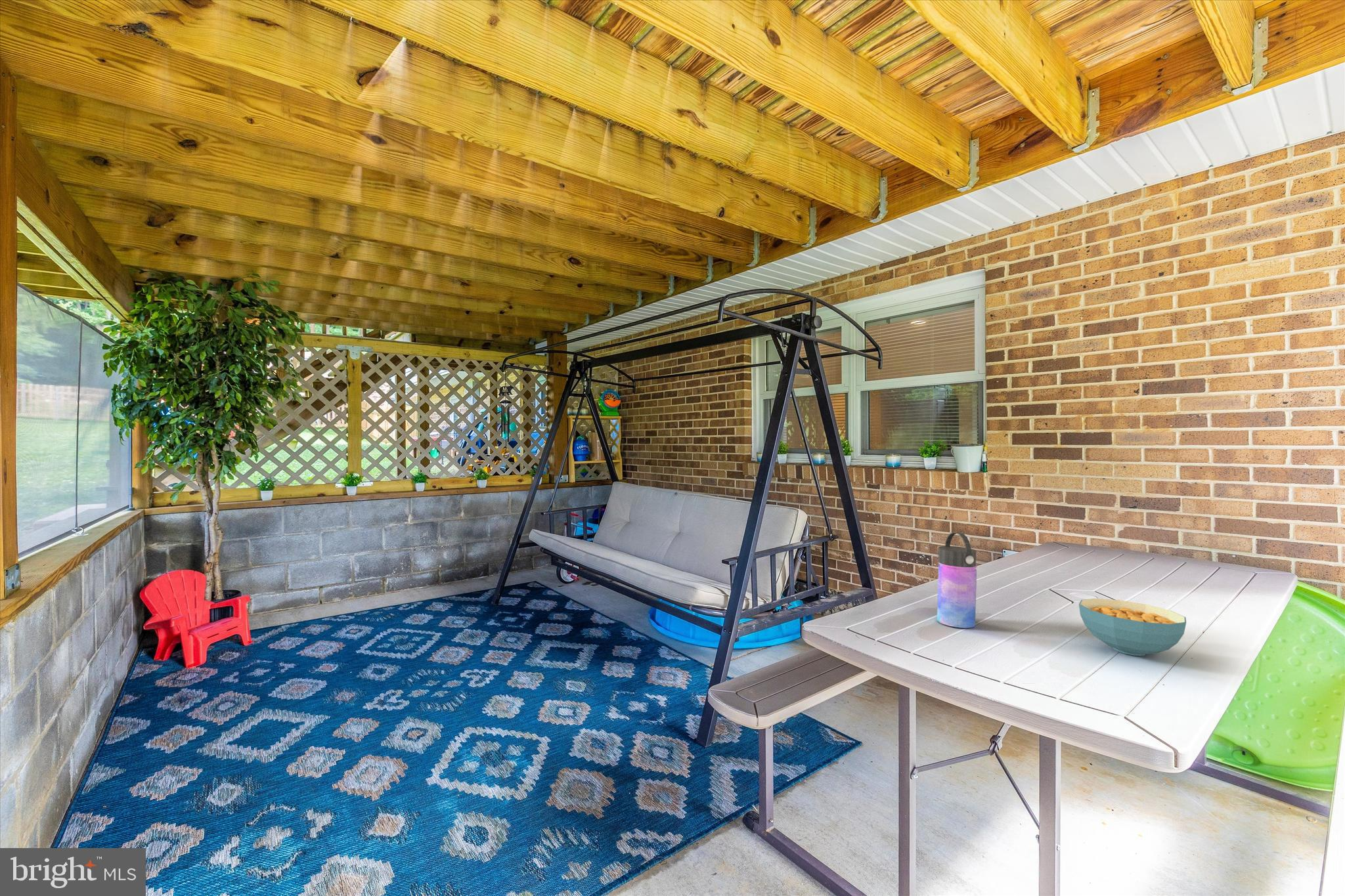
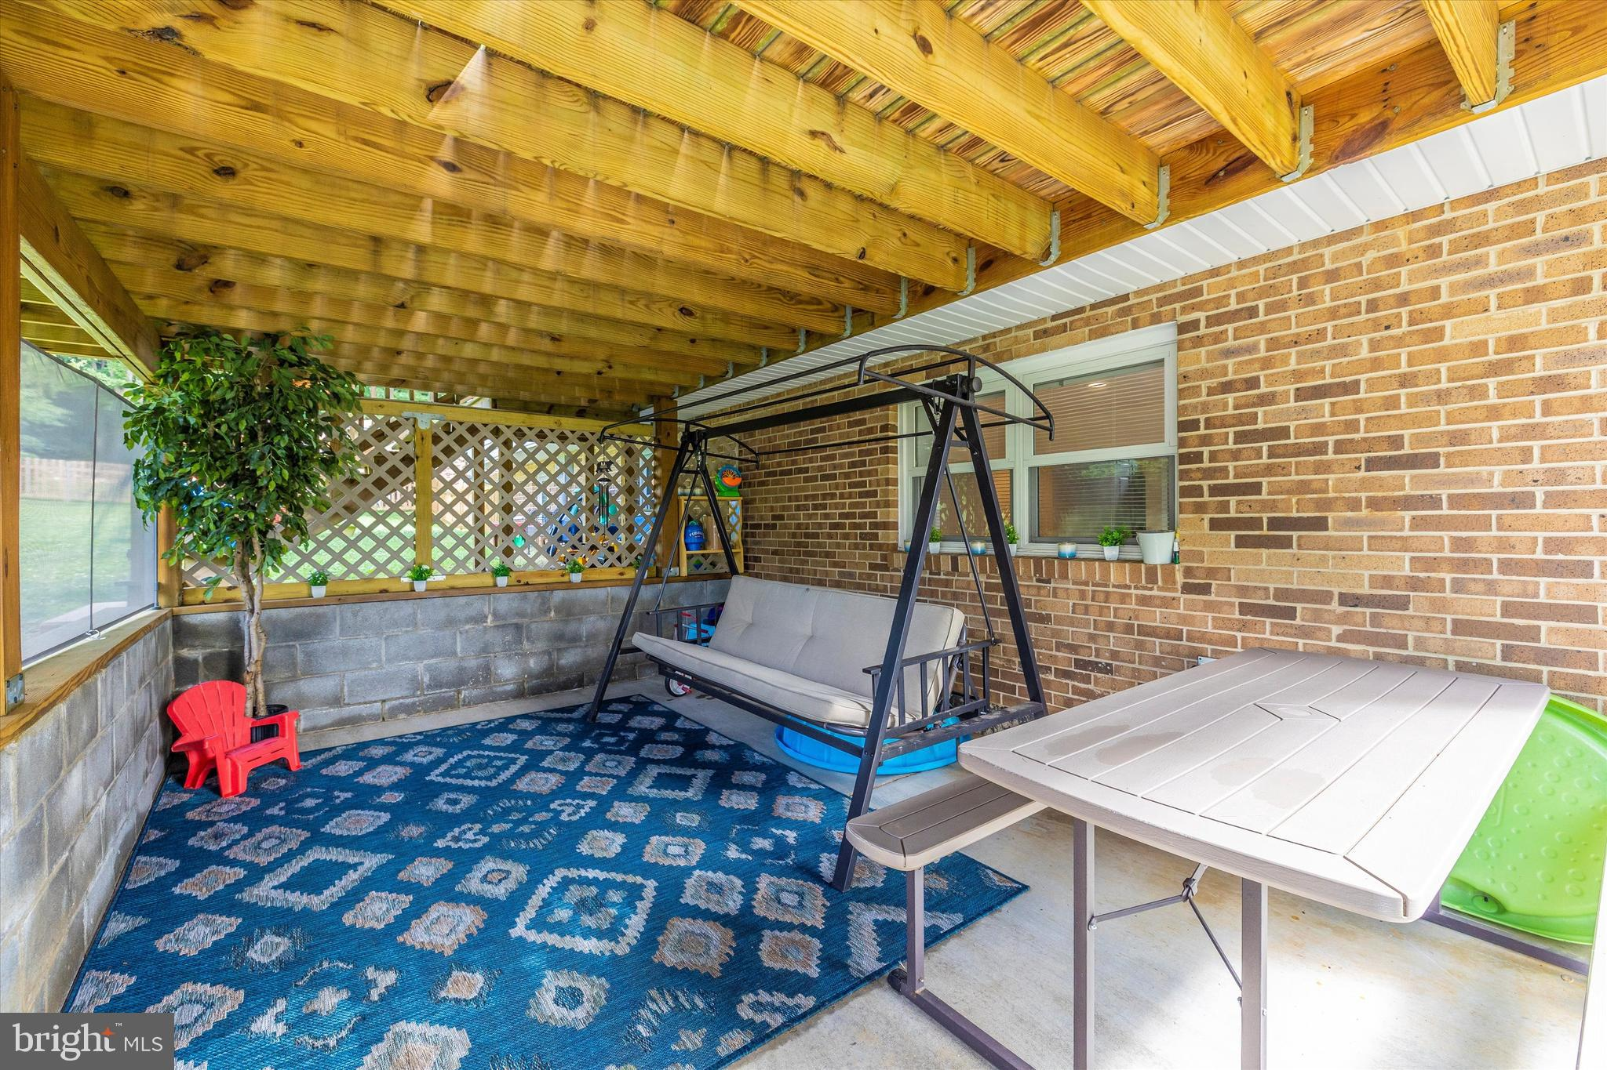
- cereal bowl (1130, 630)
- water bottle (957, 577)
